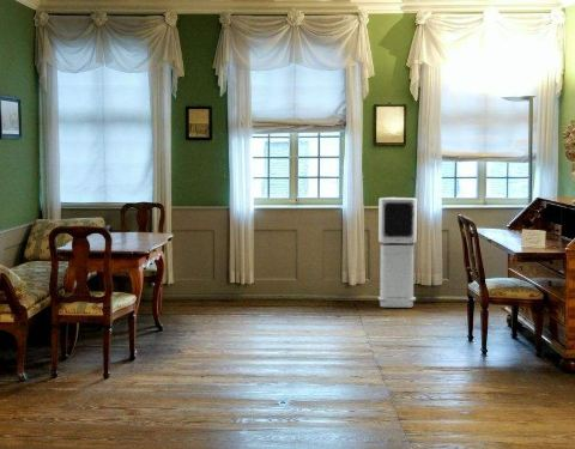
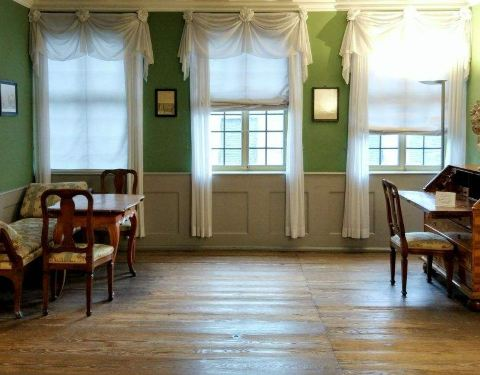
- air purifier (395, 250)
